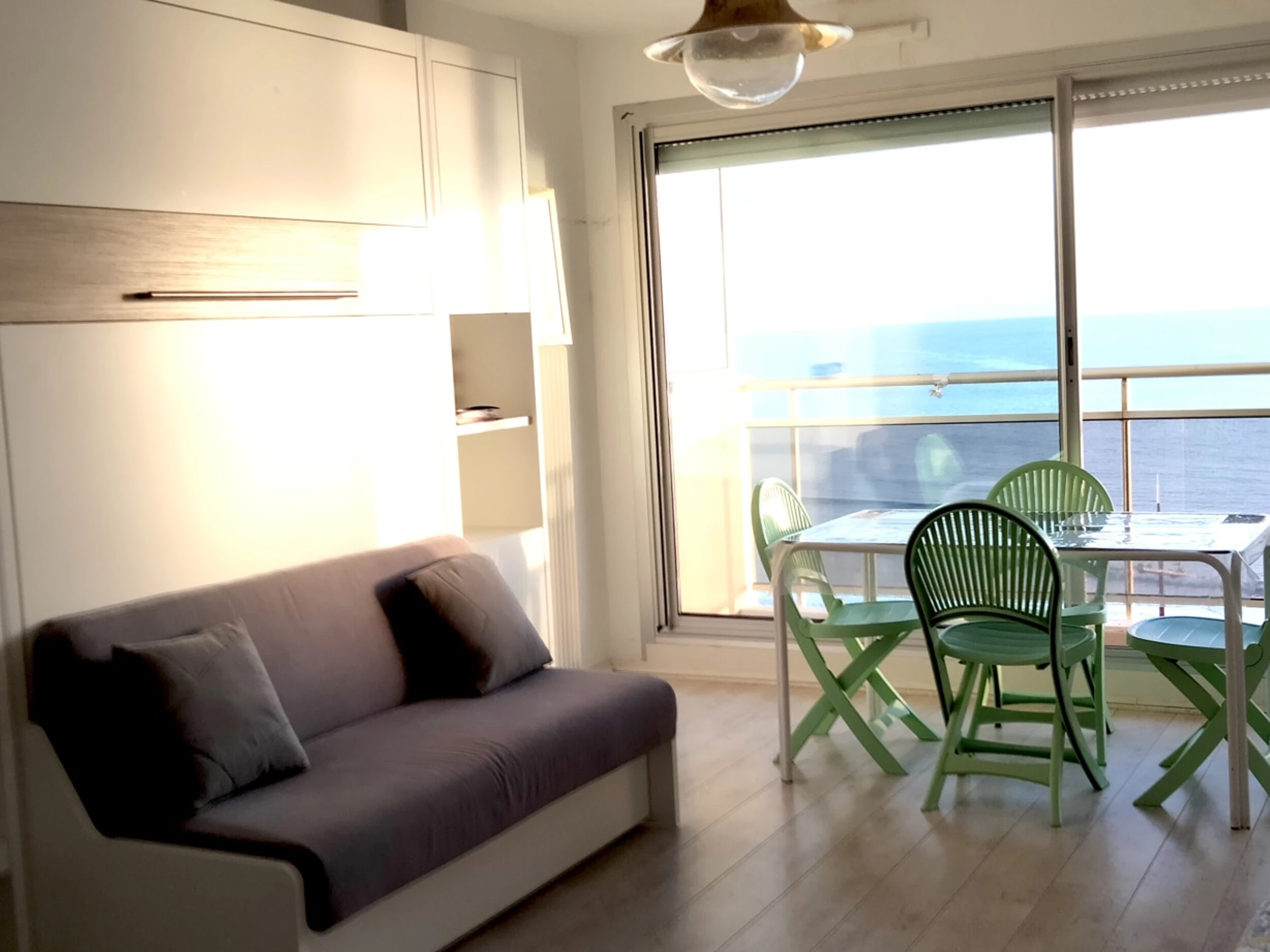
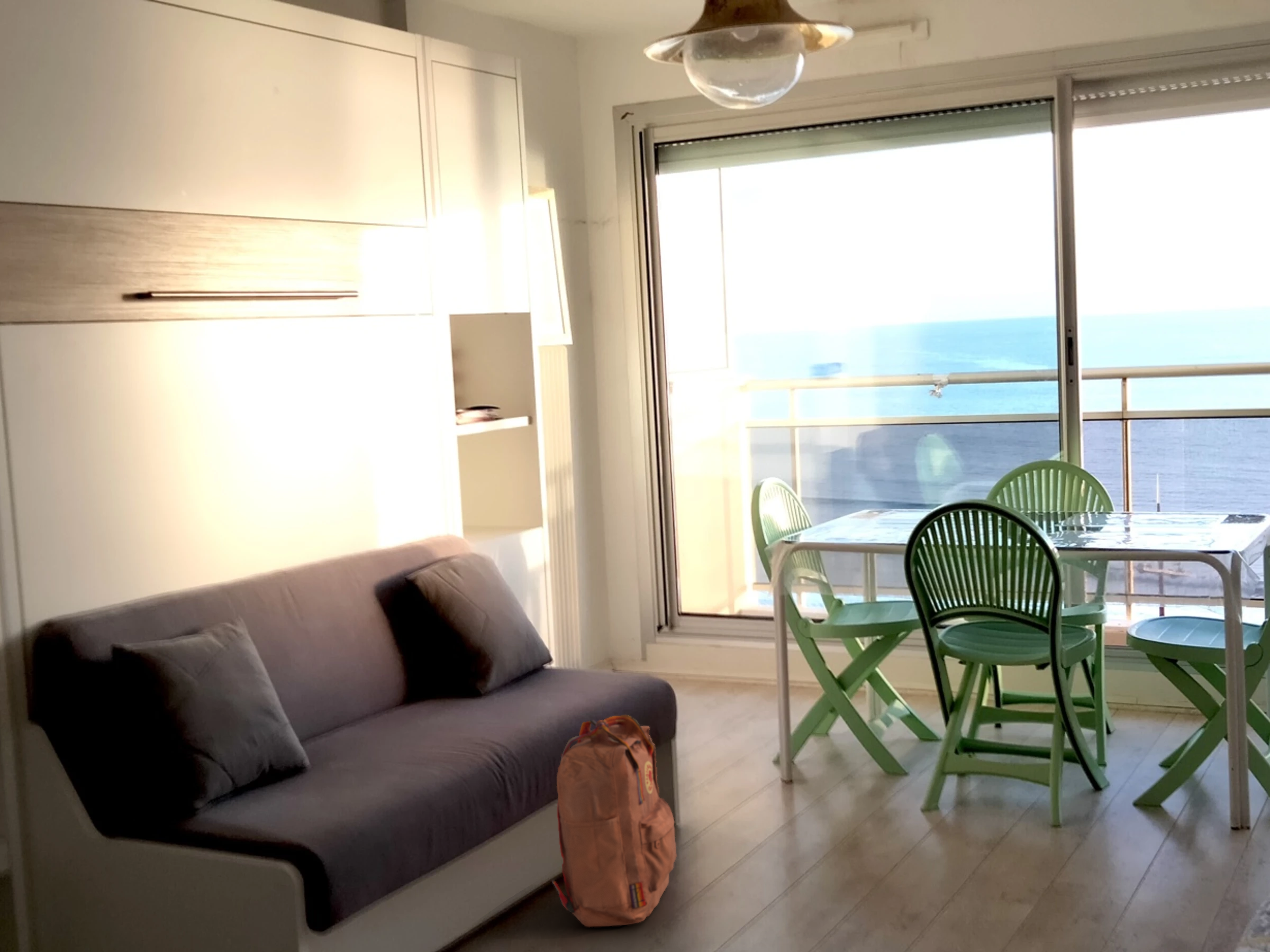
+ backpack (606, 813)
